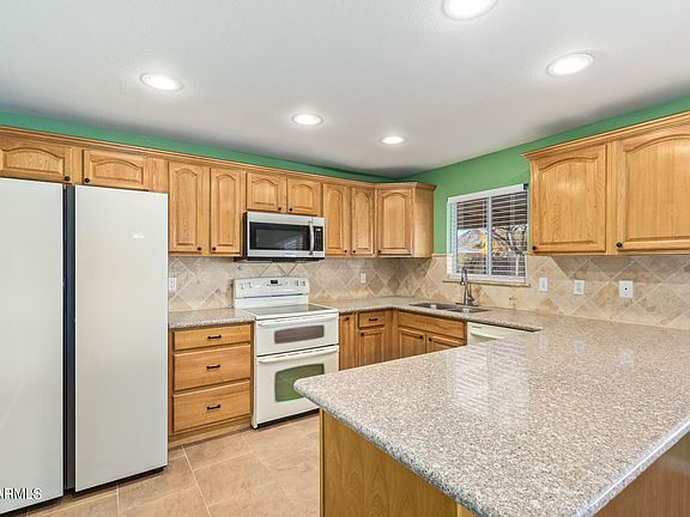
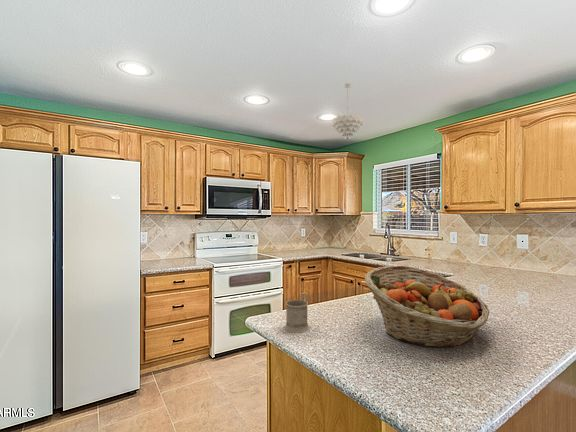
+ pendant light (347, 112)
+ fruit basket (424, 301)
+ mug (299, 310)
